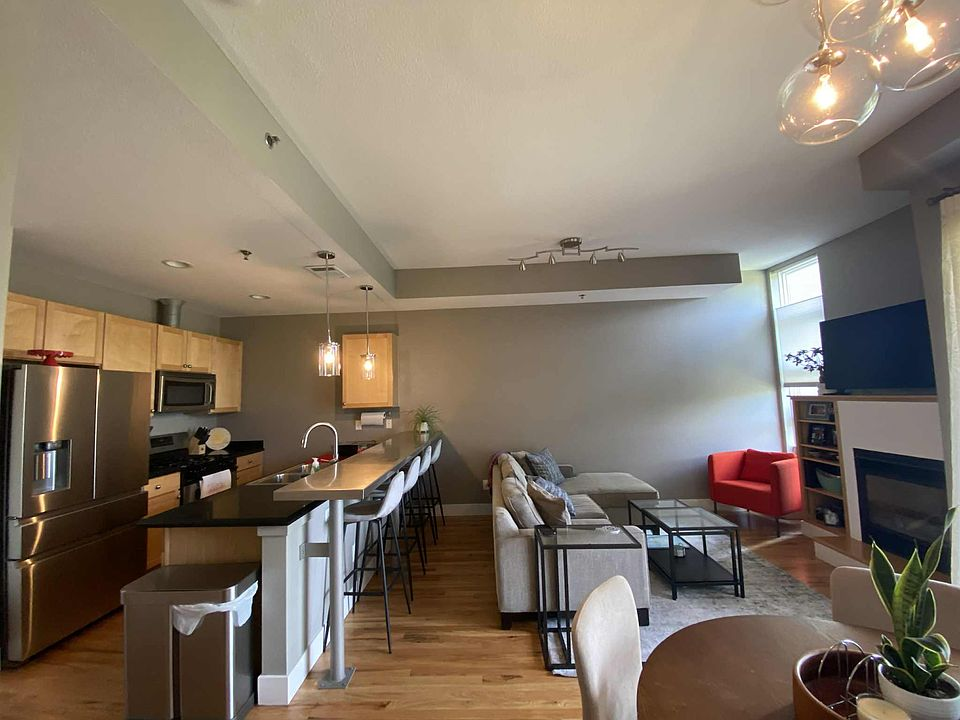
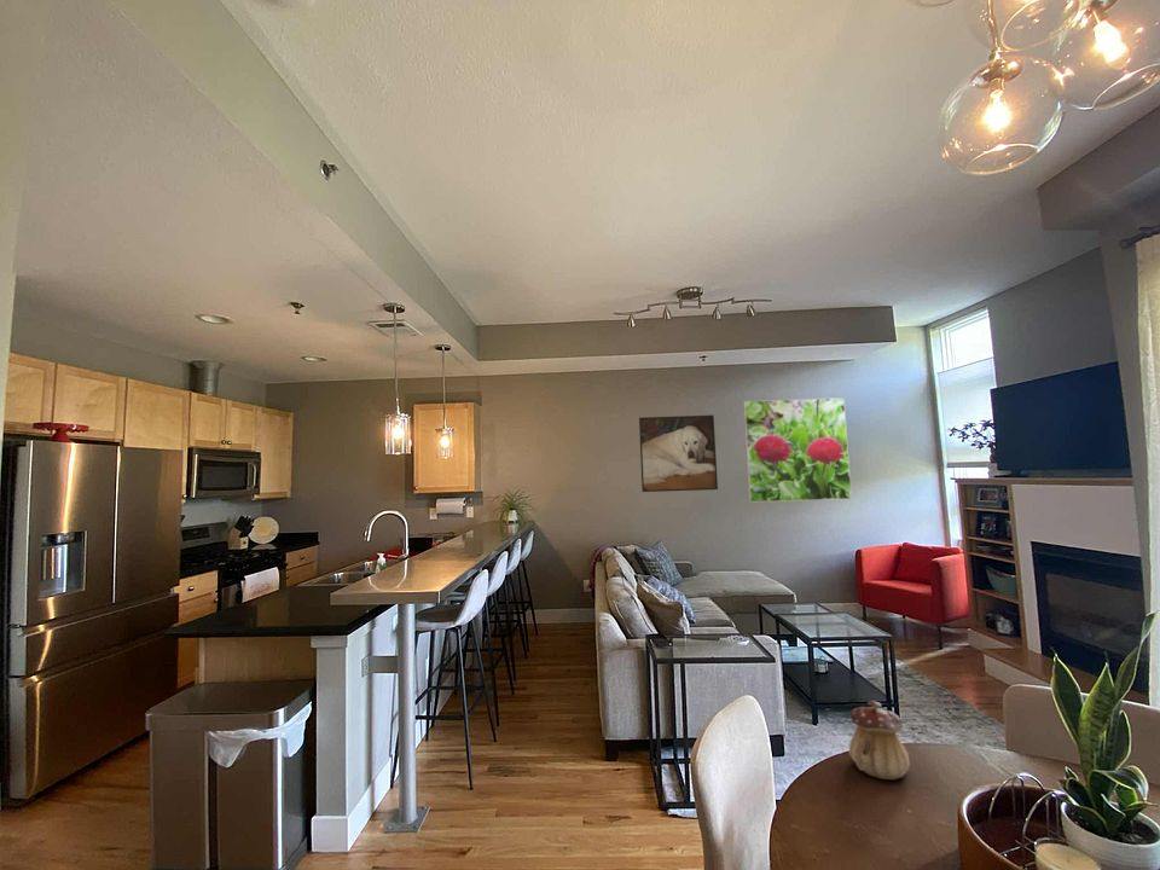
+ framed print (796, 450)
+ teapot (875, 735)
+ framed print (678, 453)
